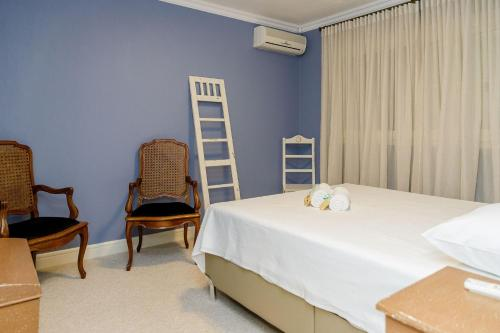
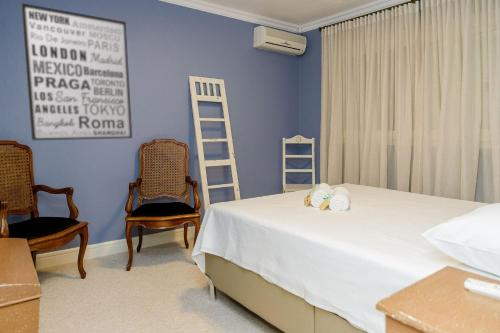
+ wall art (81, 77)
